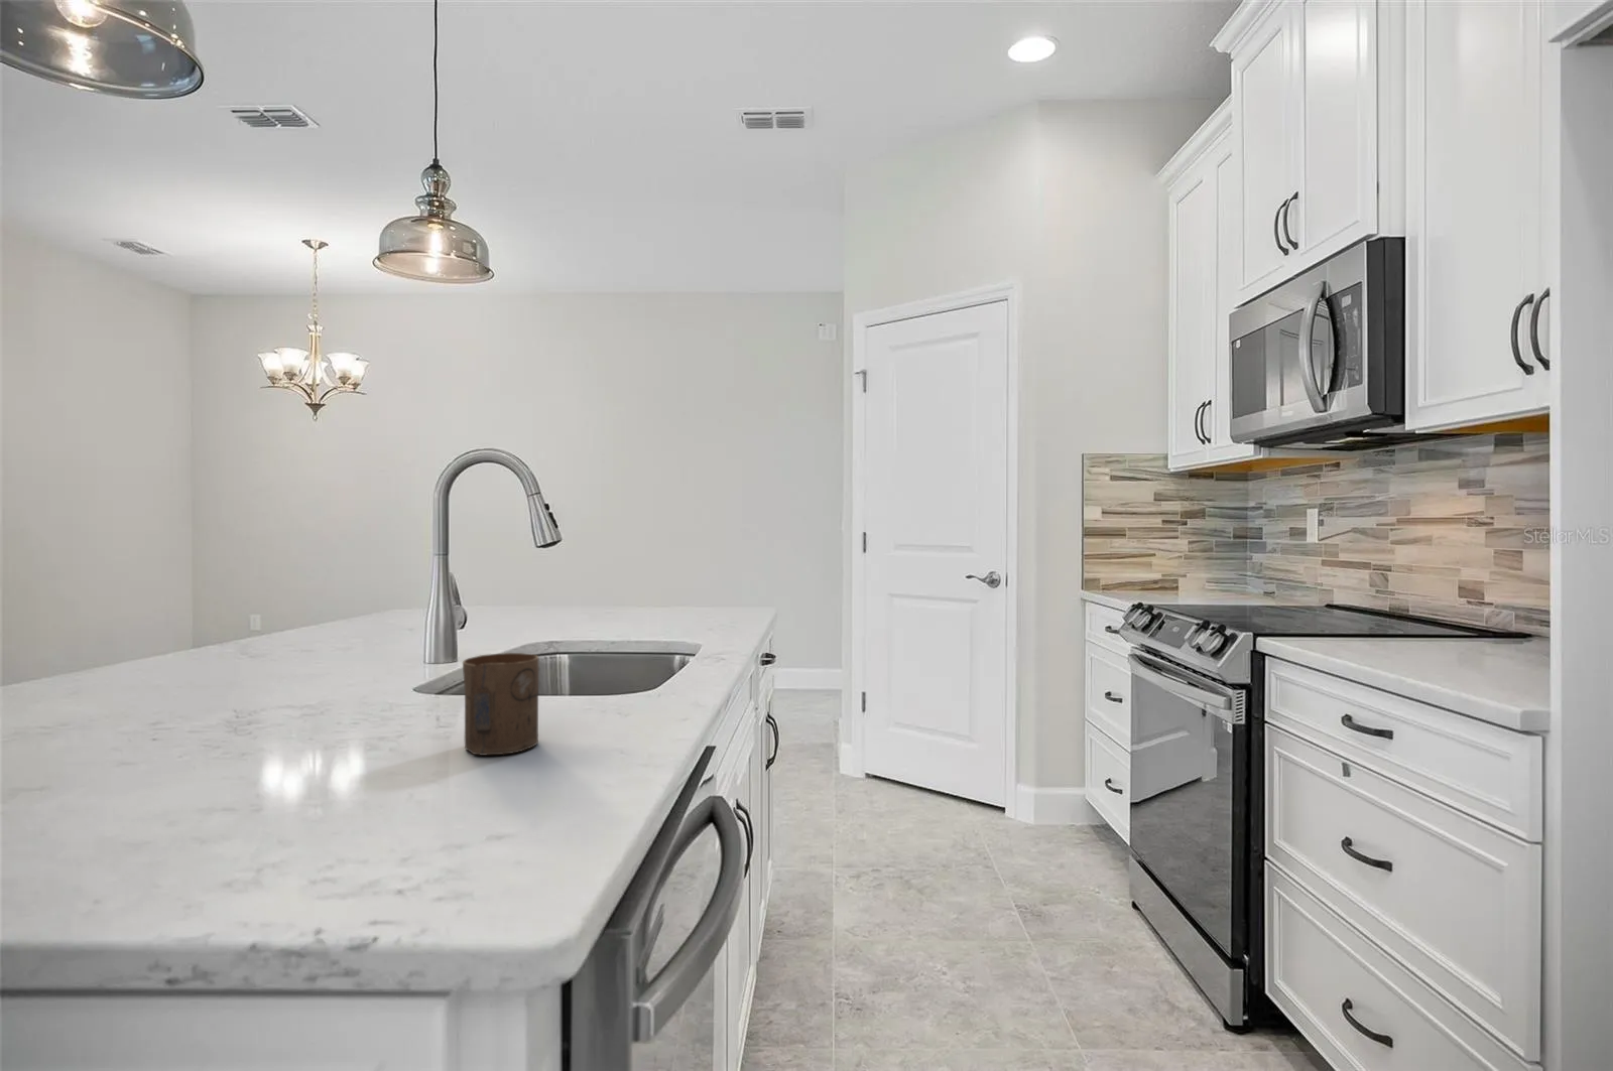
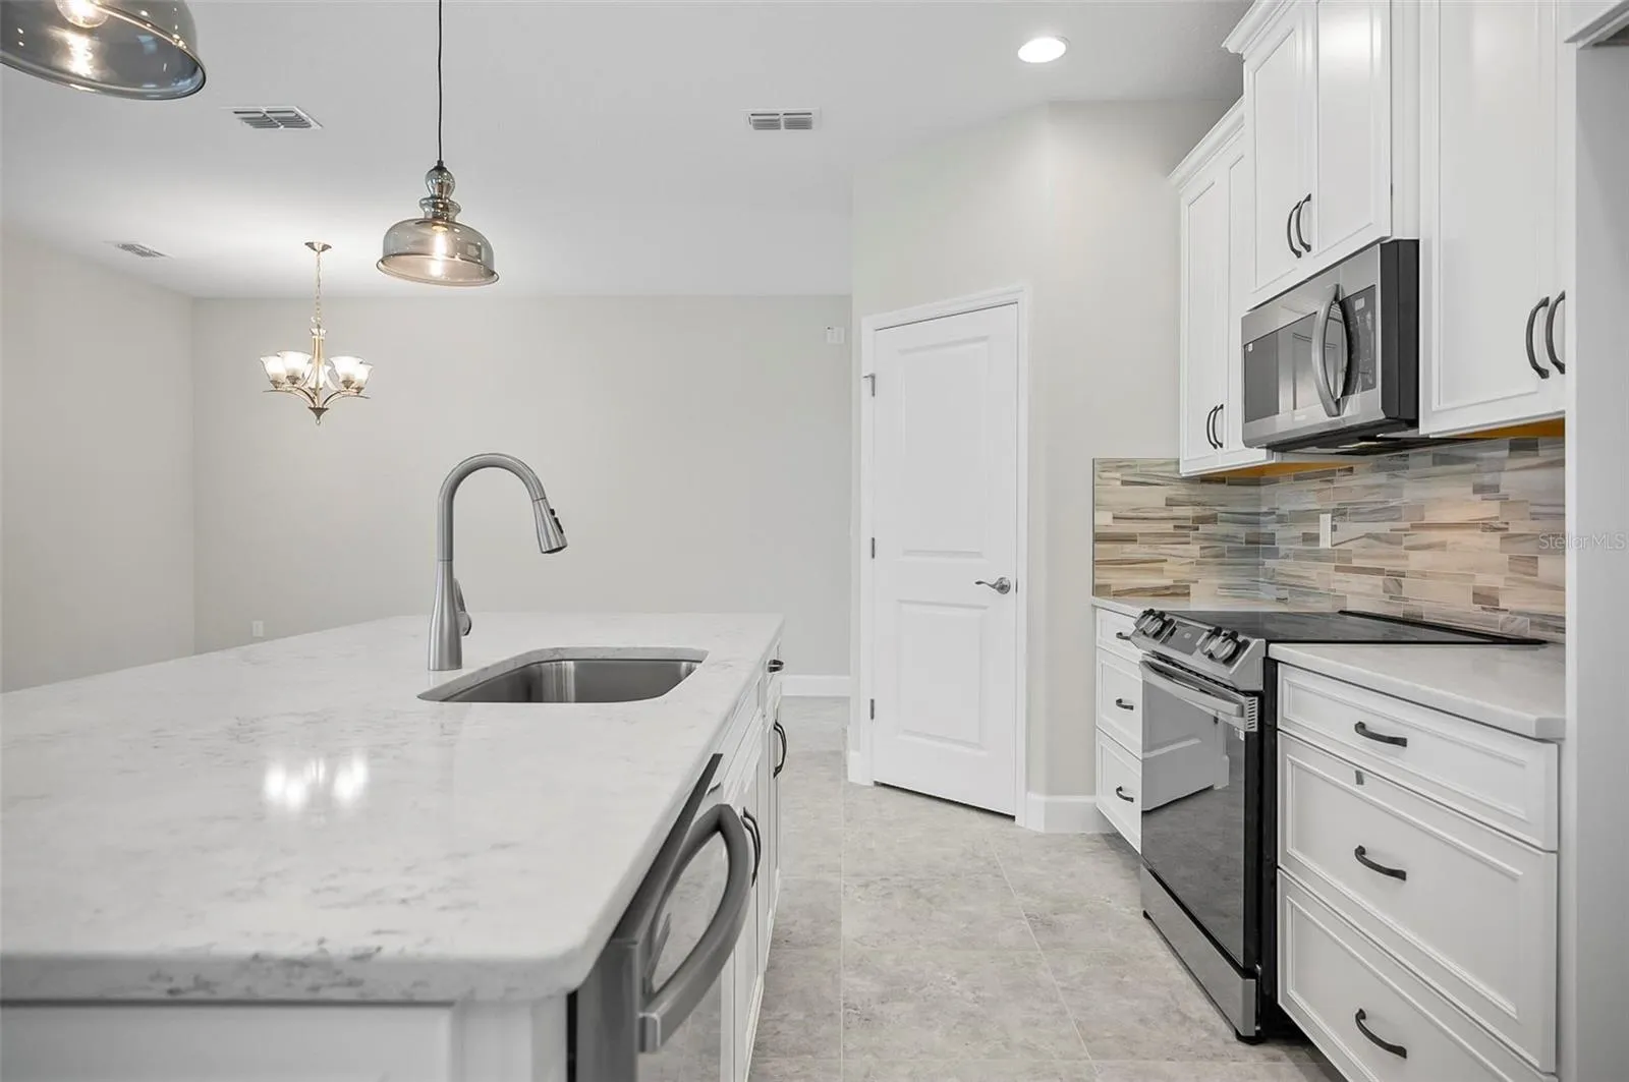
- cup (500, 702)
